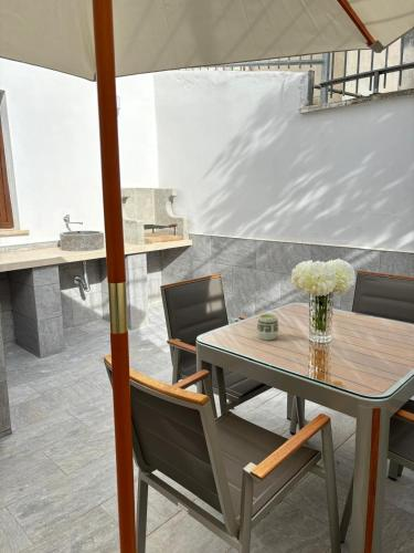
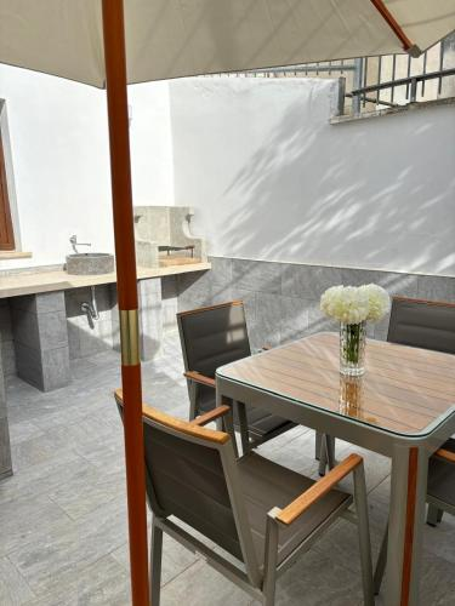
- cup (267, 326)
